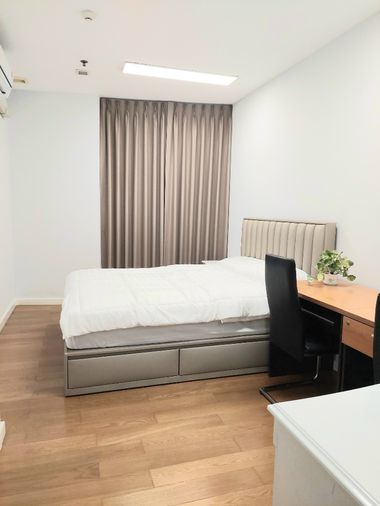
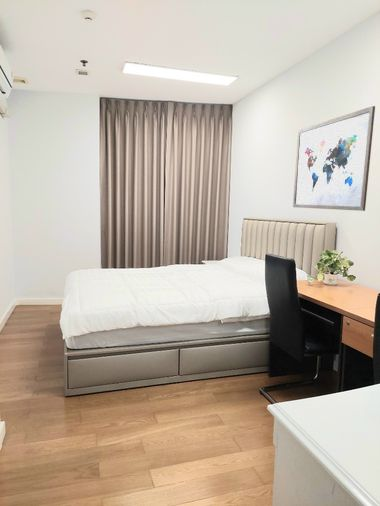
+ wall art (327, 165)
